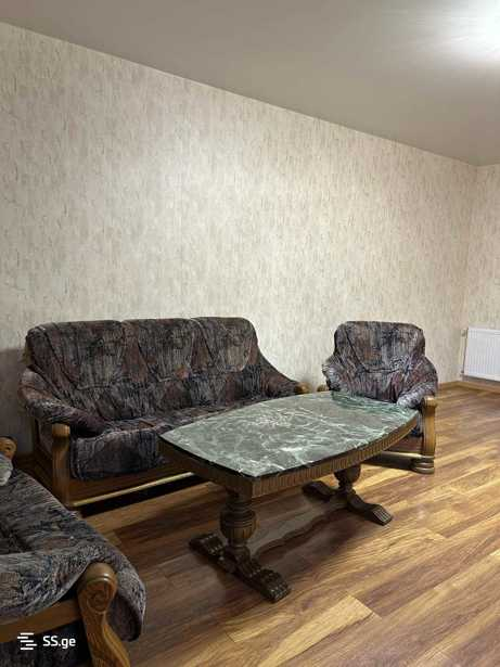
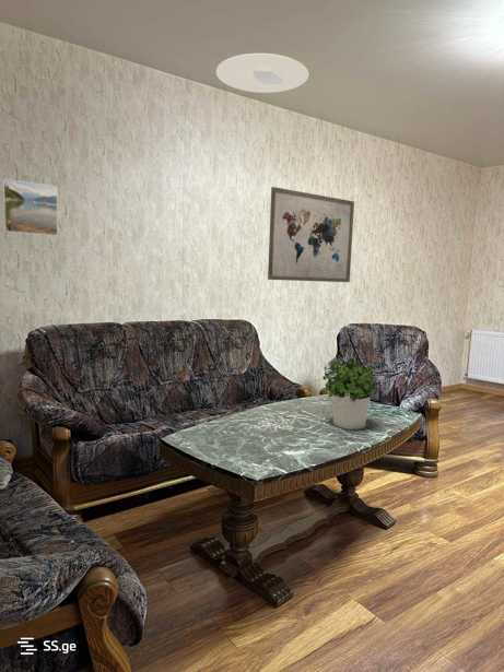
+ potted plant (348, 392)
+ wall art (313, 238)
+ ceiling light (262, 70)
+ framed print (31, 208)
